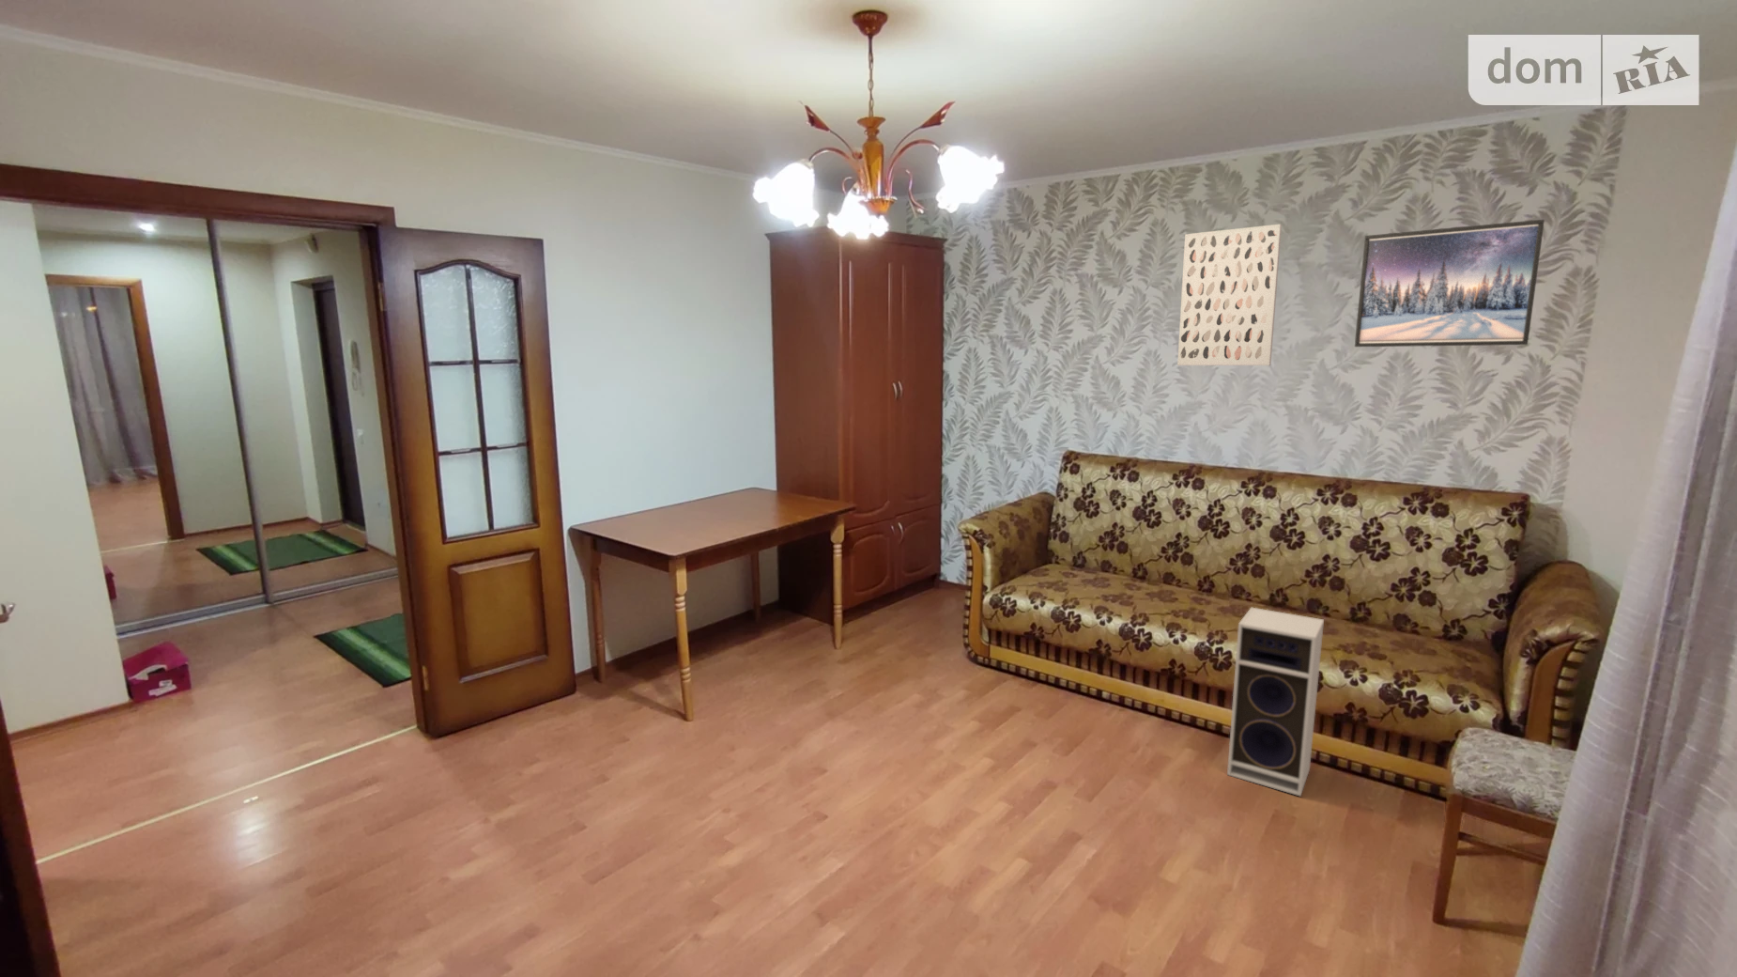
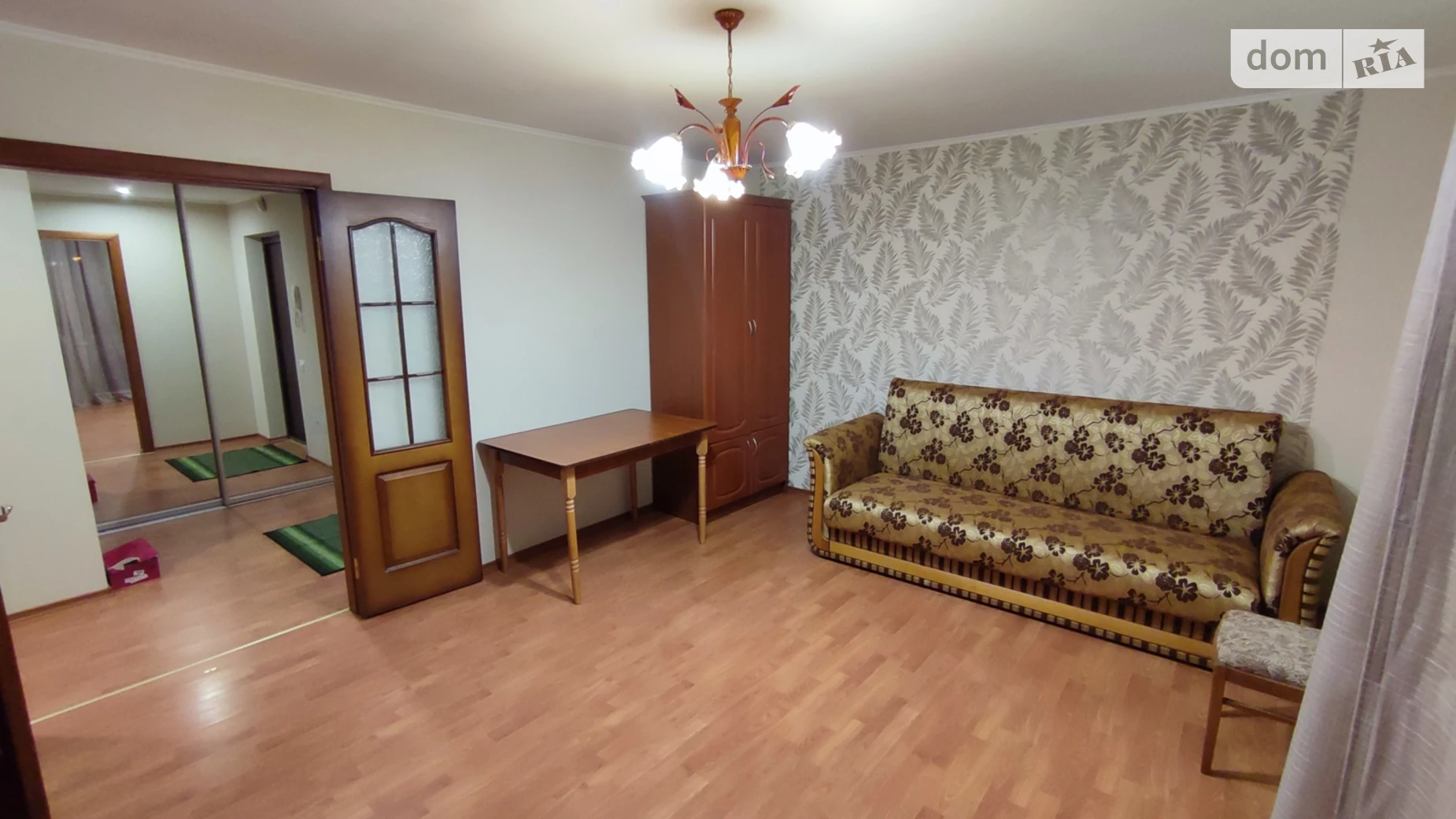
- speaker (1274, 698)
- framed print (1442, 287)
- wall art (1226, 298)
